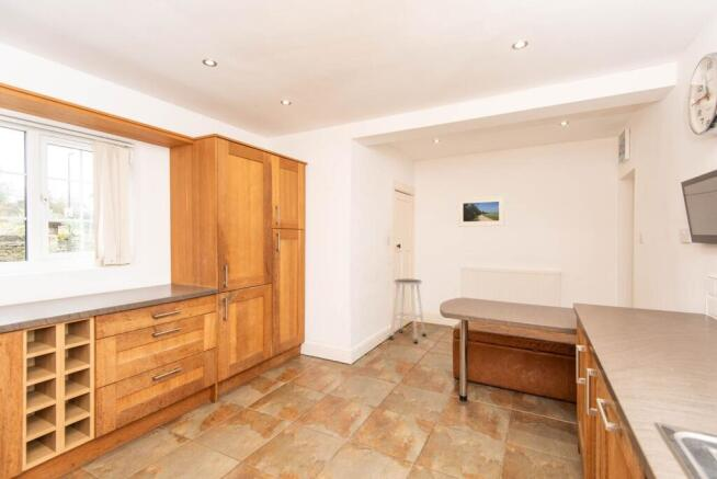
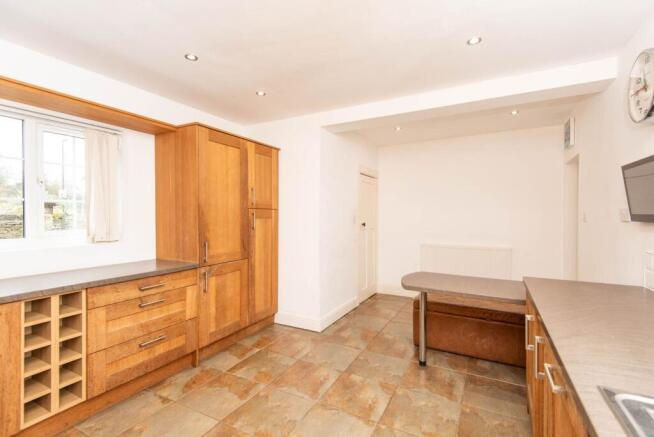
- stool (412, 309)
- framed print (480, 212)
